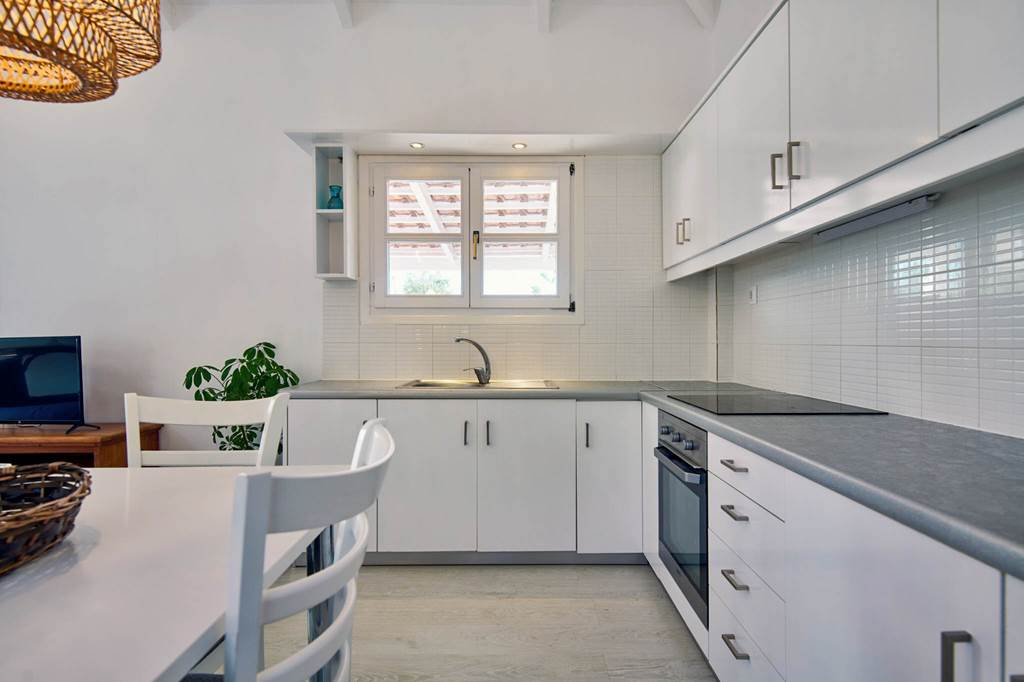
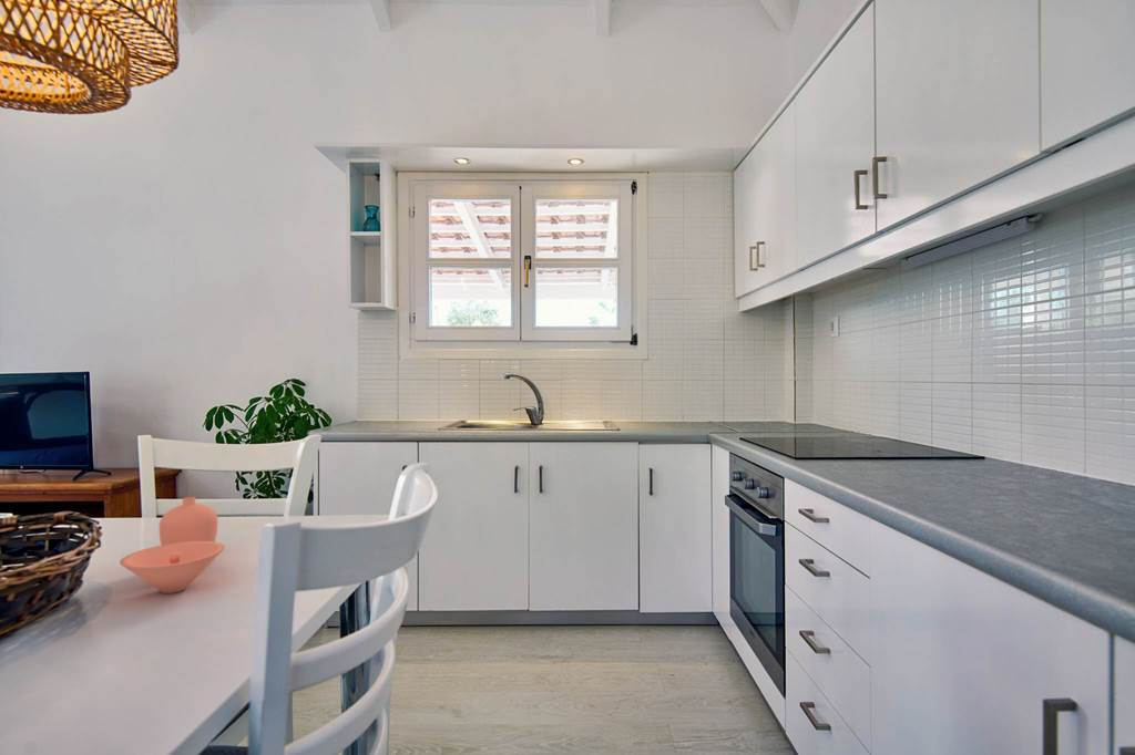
+ decorative bowl (181, 542)
